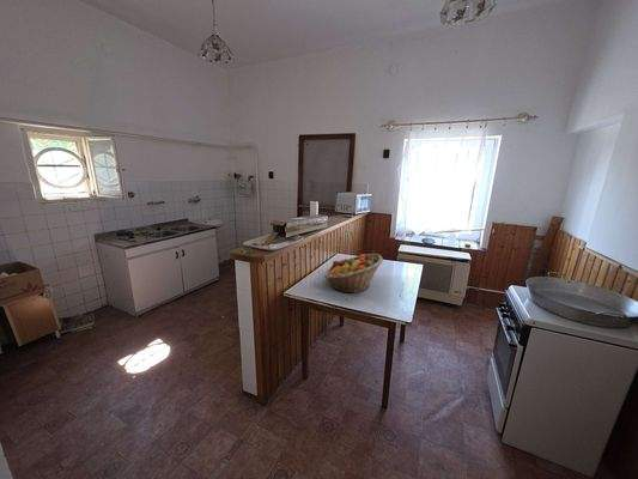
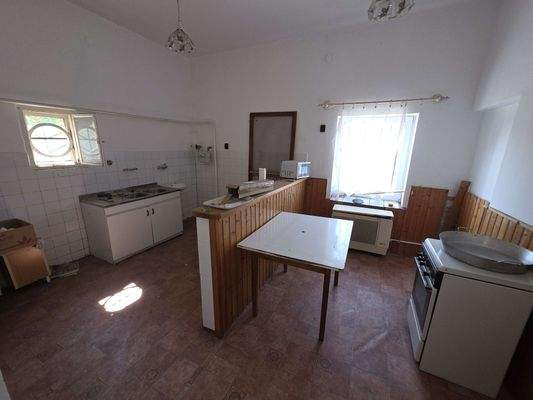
- fruit basket (353, 269)
